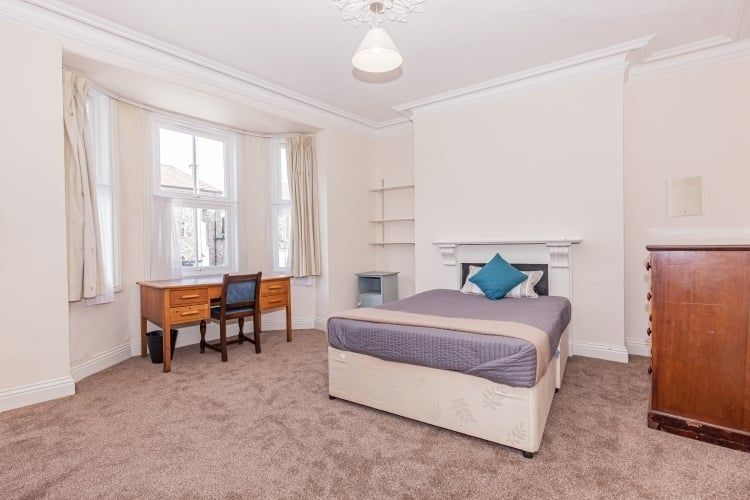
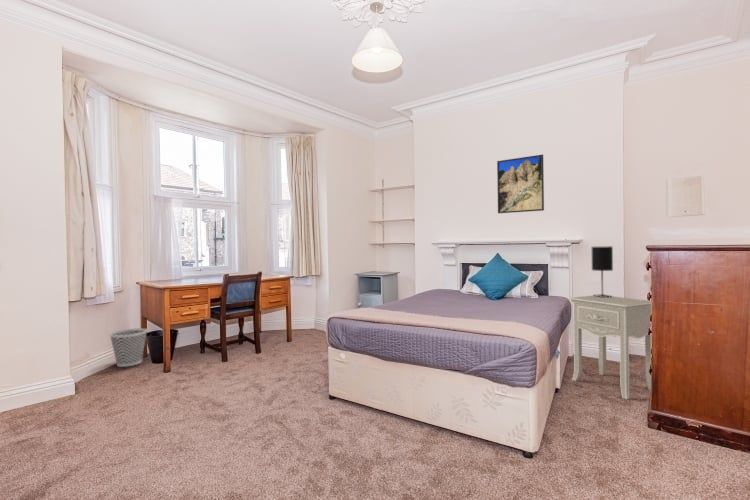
+ nightstand (605, 342)
+ wastebasket (129, 347)
+ table lamp (602, 271)
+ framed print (519, 185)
